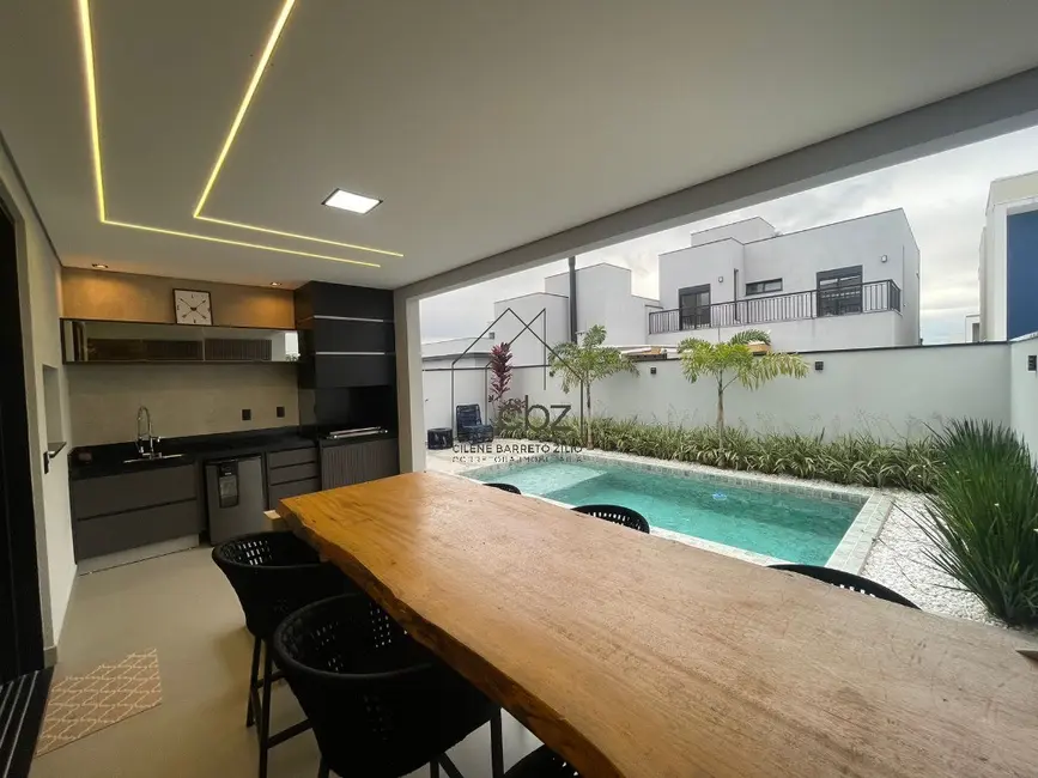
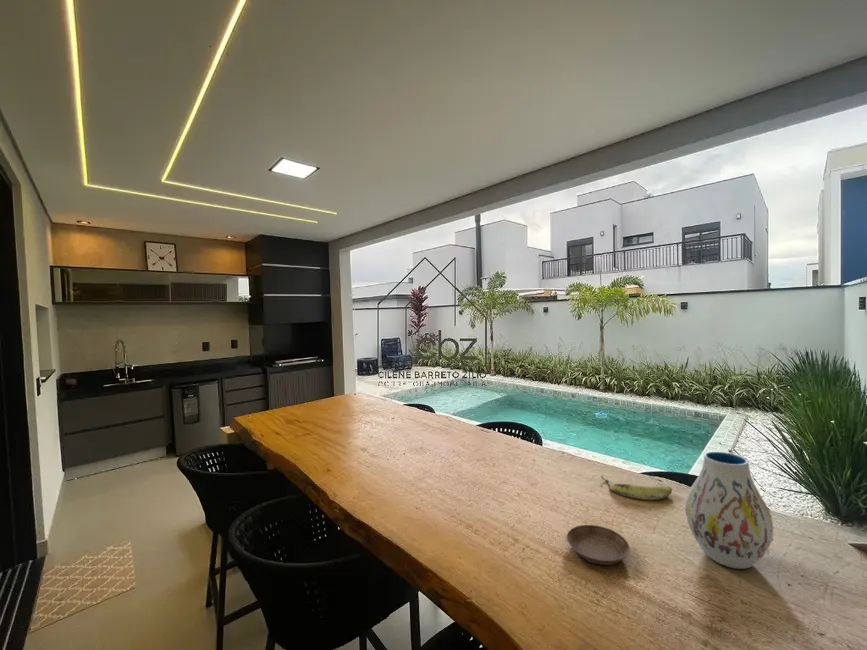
+ saucer (597, 546)
+ vase (726, 508)
+ fruit (634, 488)
